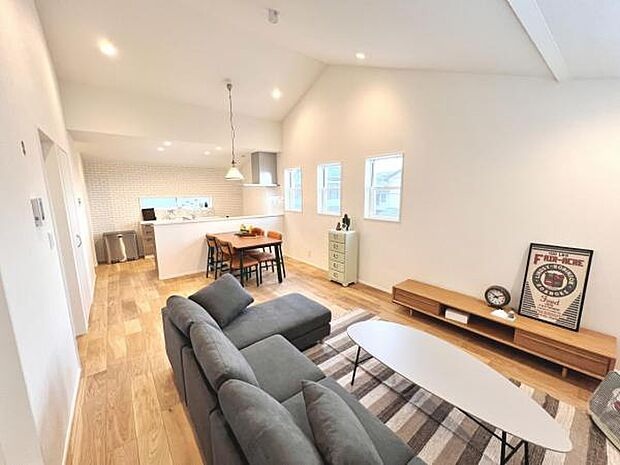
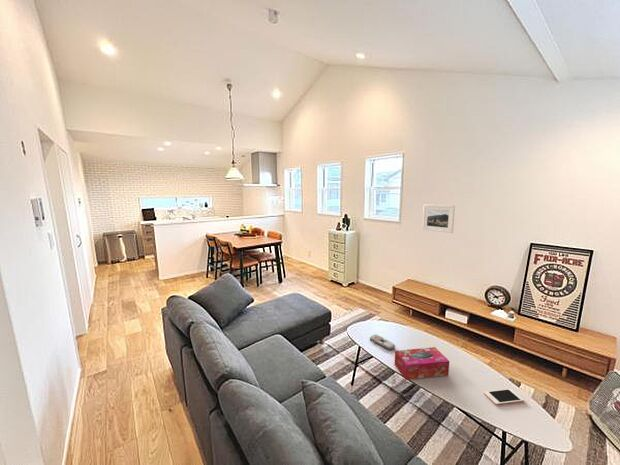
+ cell phone (503, 396)
+ tissue box (420, 362)
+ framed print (437, 218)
+ remote control (382, 342)
